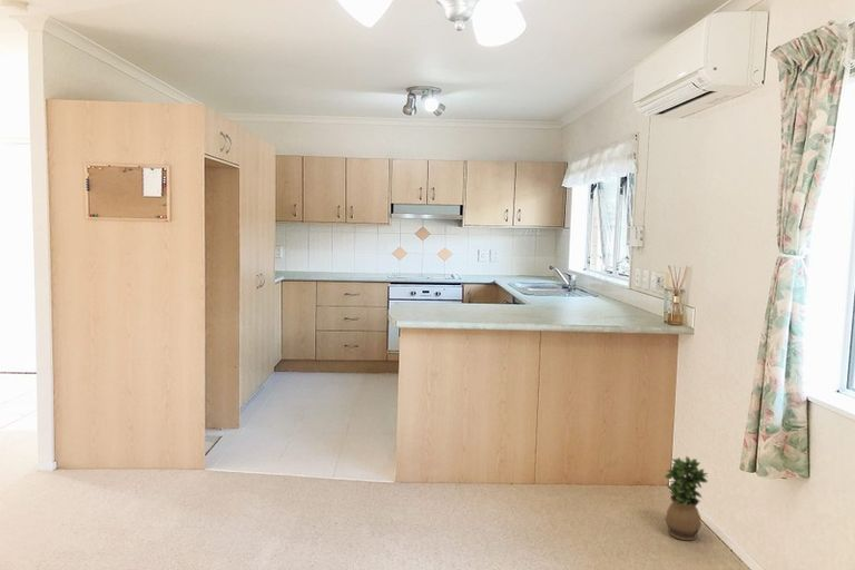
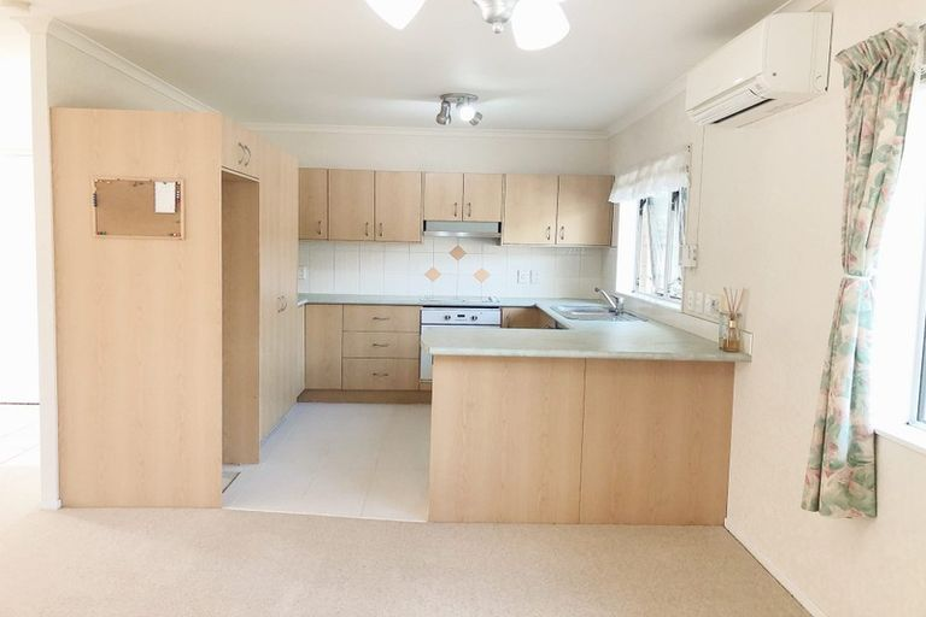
- potted plant (686, 493)
